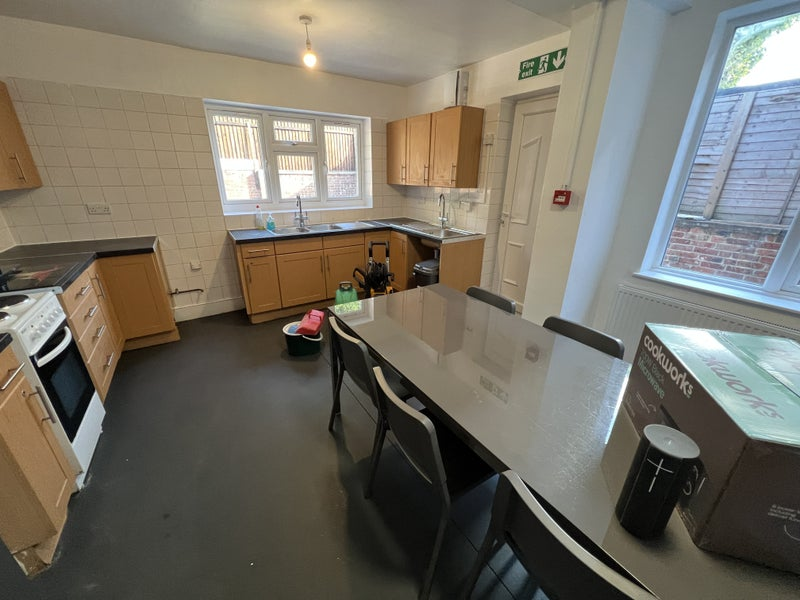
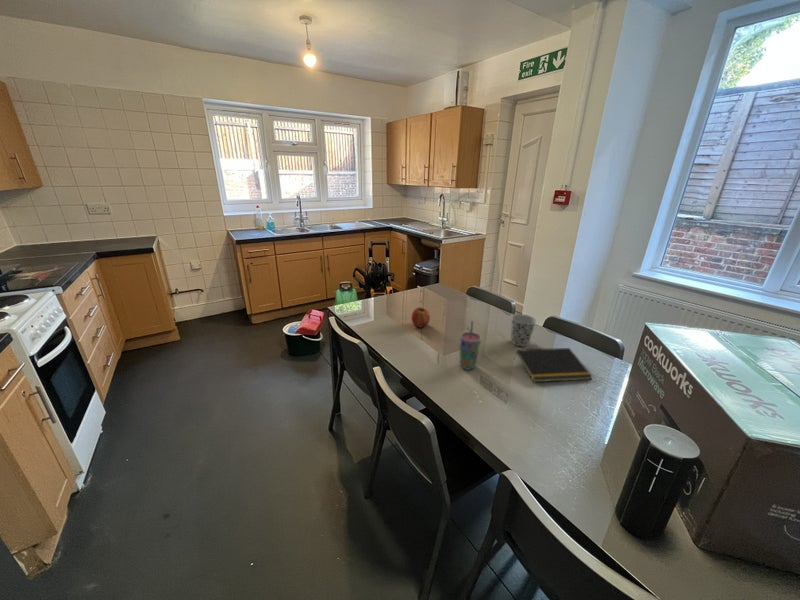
+ notepad (552, 363)
+ cup (521, 330)
+ fruit (420, 316)
+ cup (469, 344)
